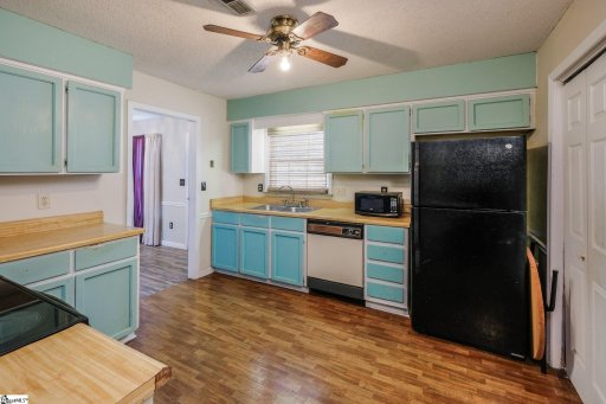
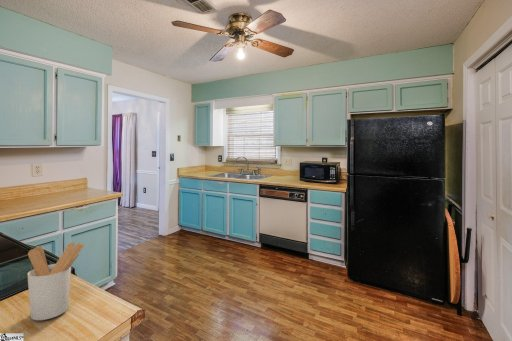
+ utensil holder (58, 276)
